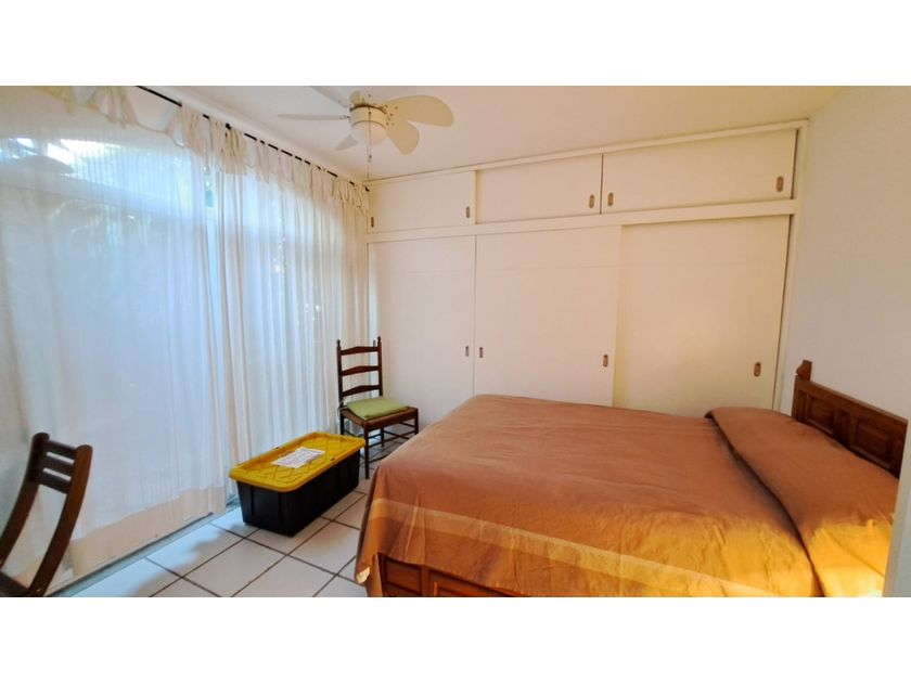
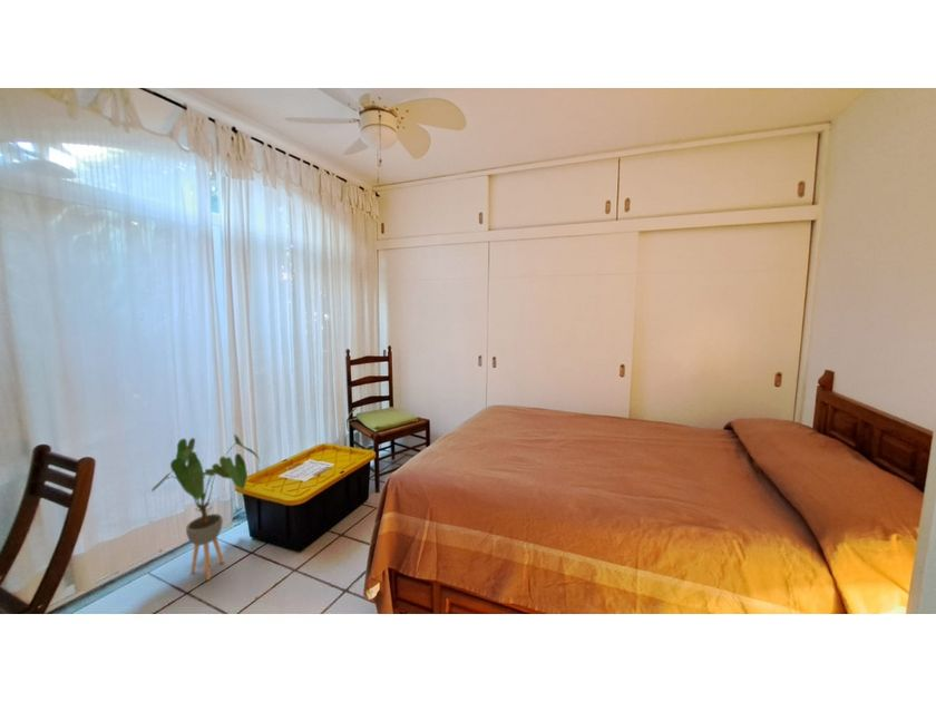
+ house plant (211, 507)
